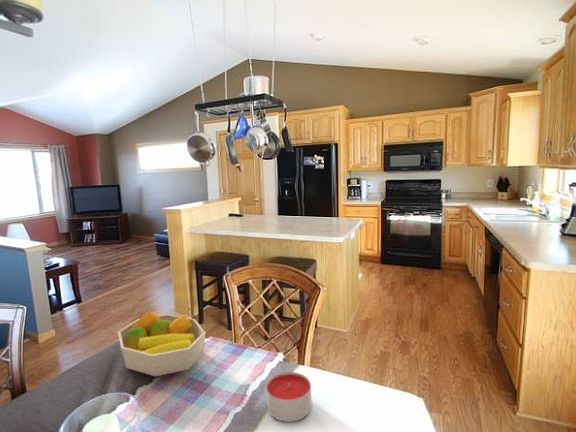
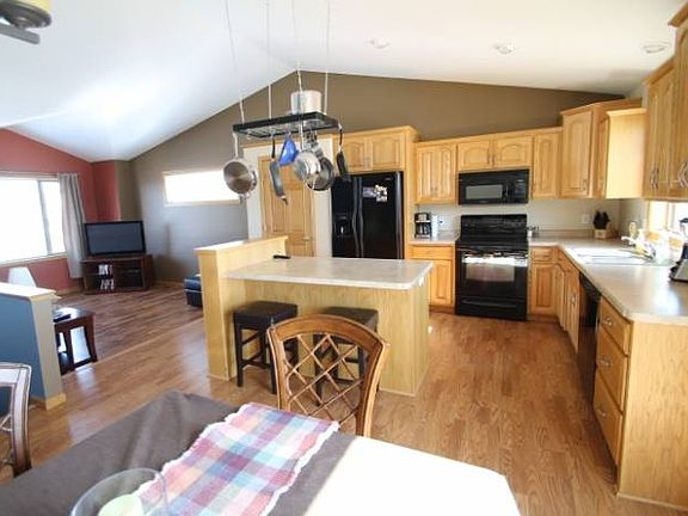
- fruit bowl (161, 339)
- candle (289, 394)
